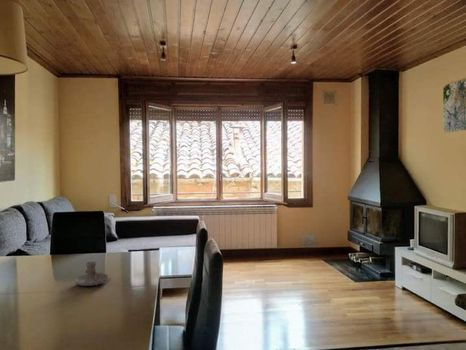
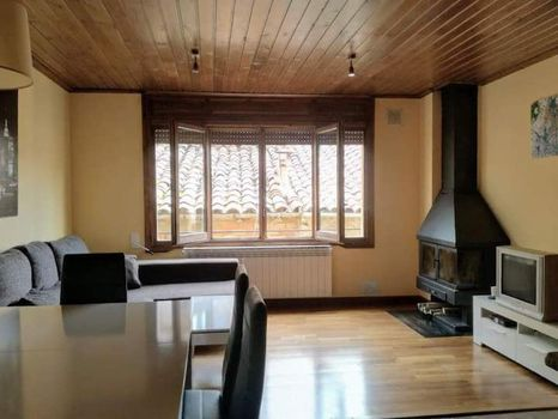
- candle holder (92, 274)
